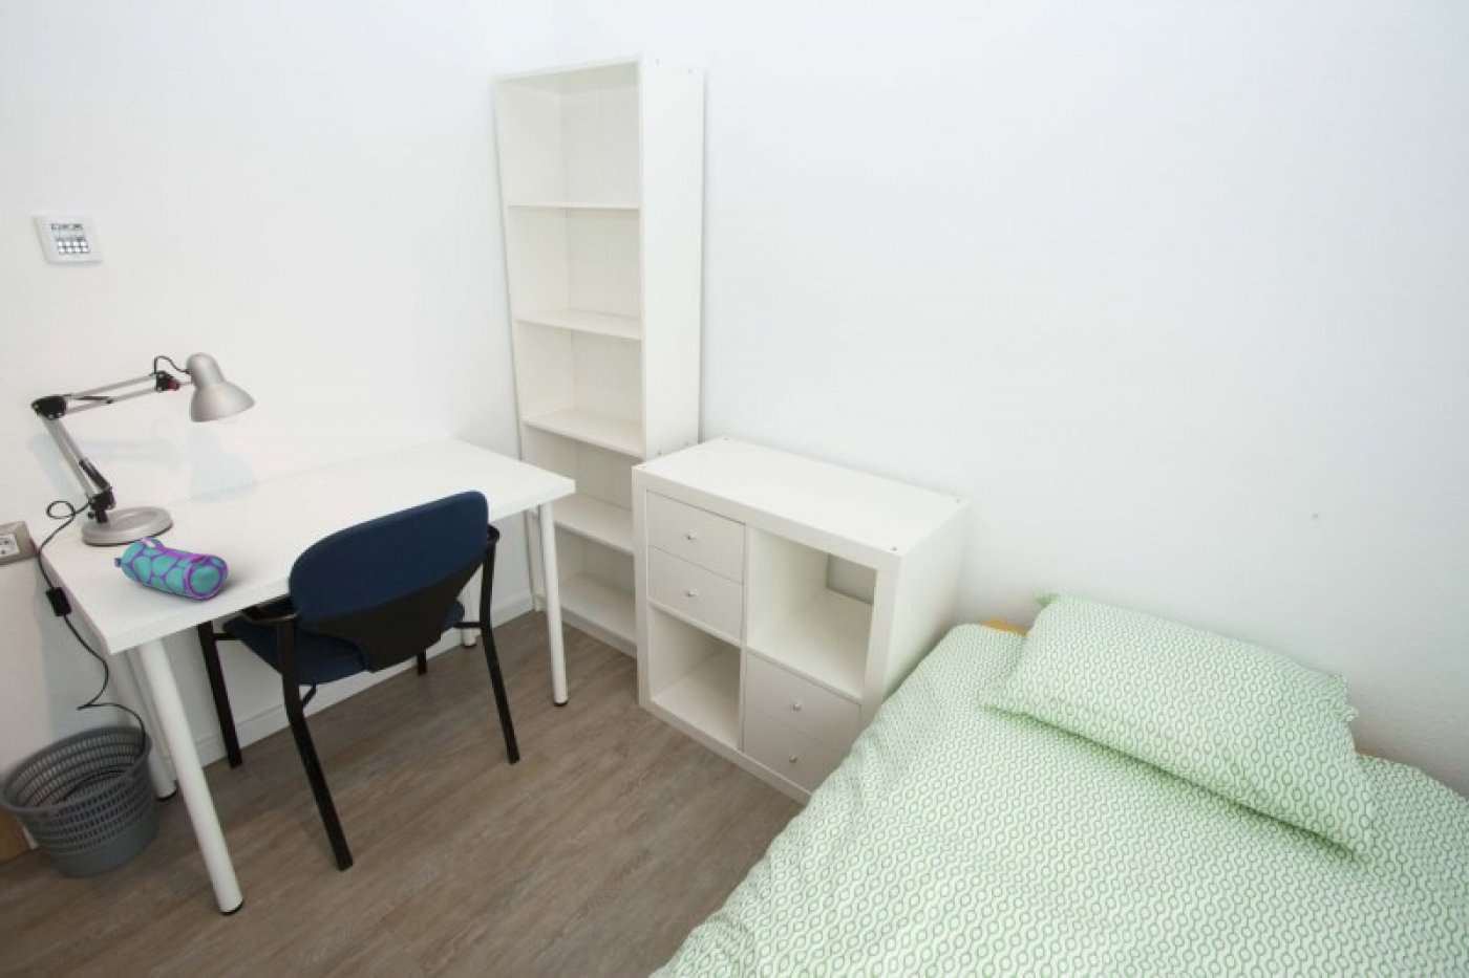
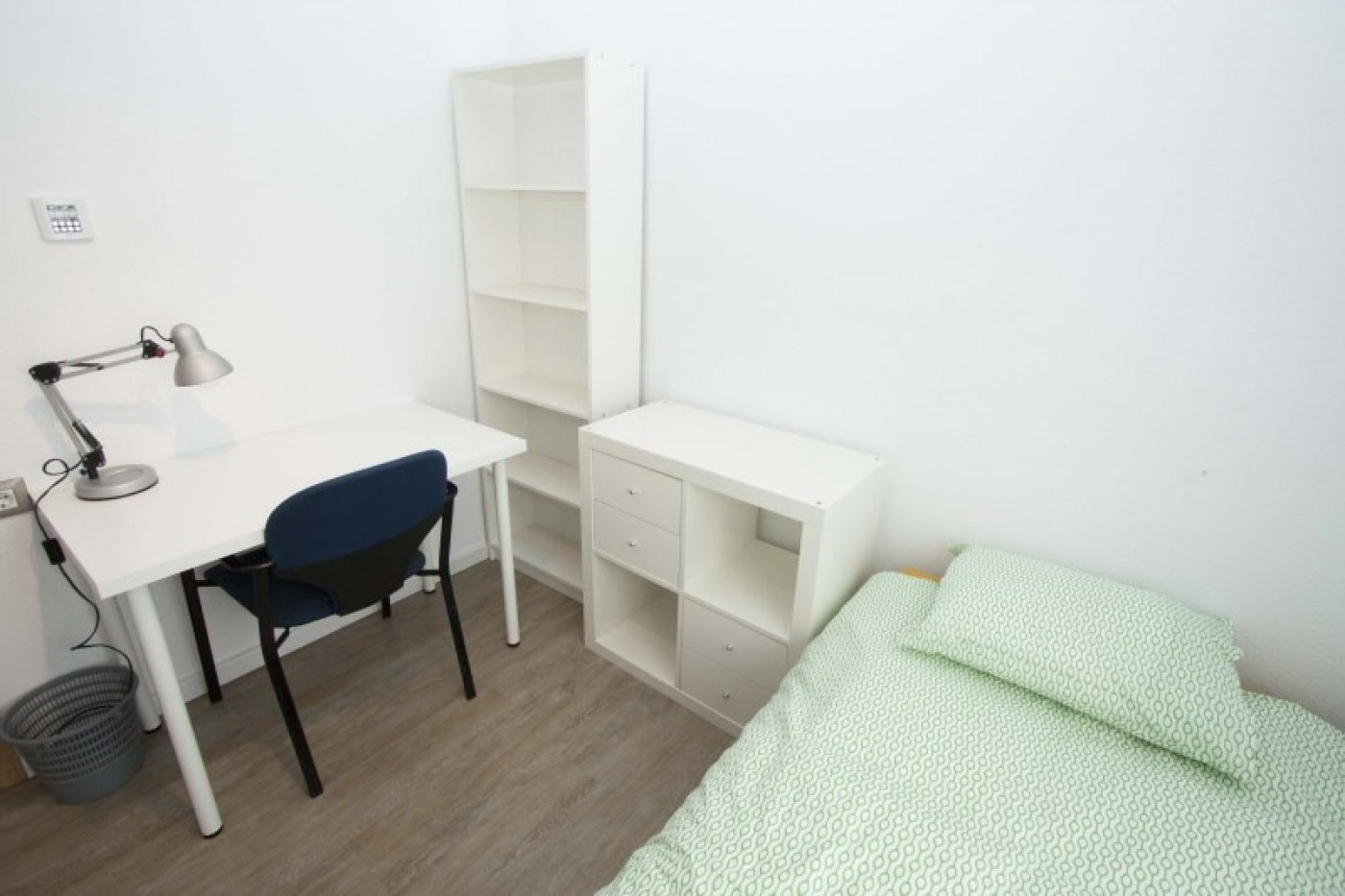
- pencil case (174, 568)
